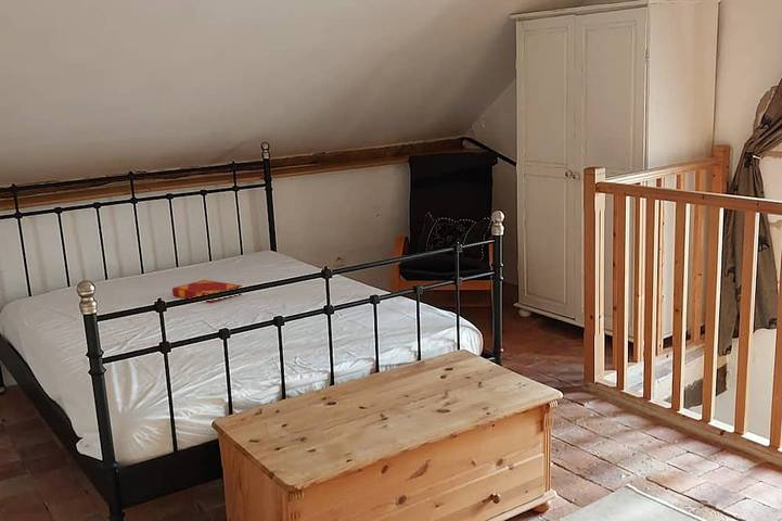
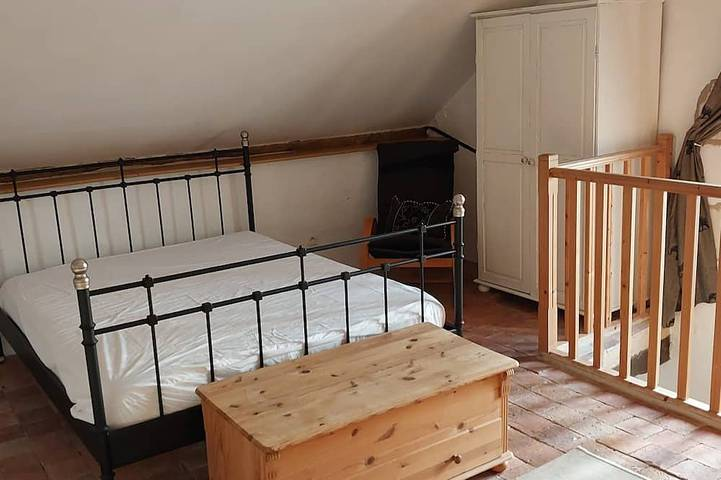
- hardback book (207, 290)
